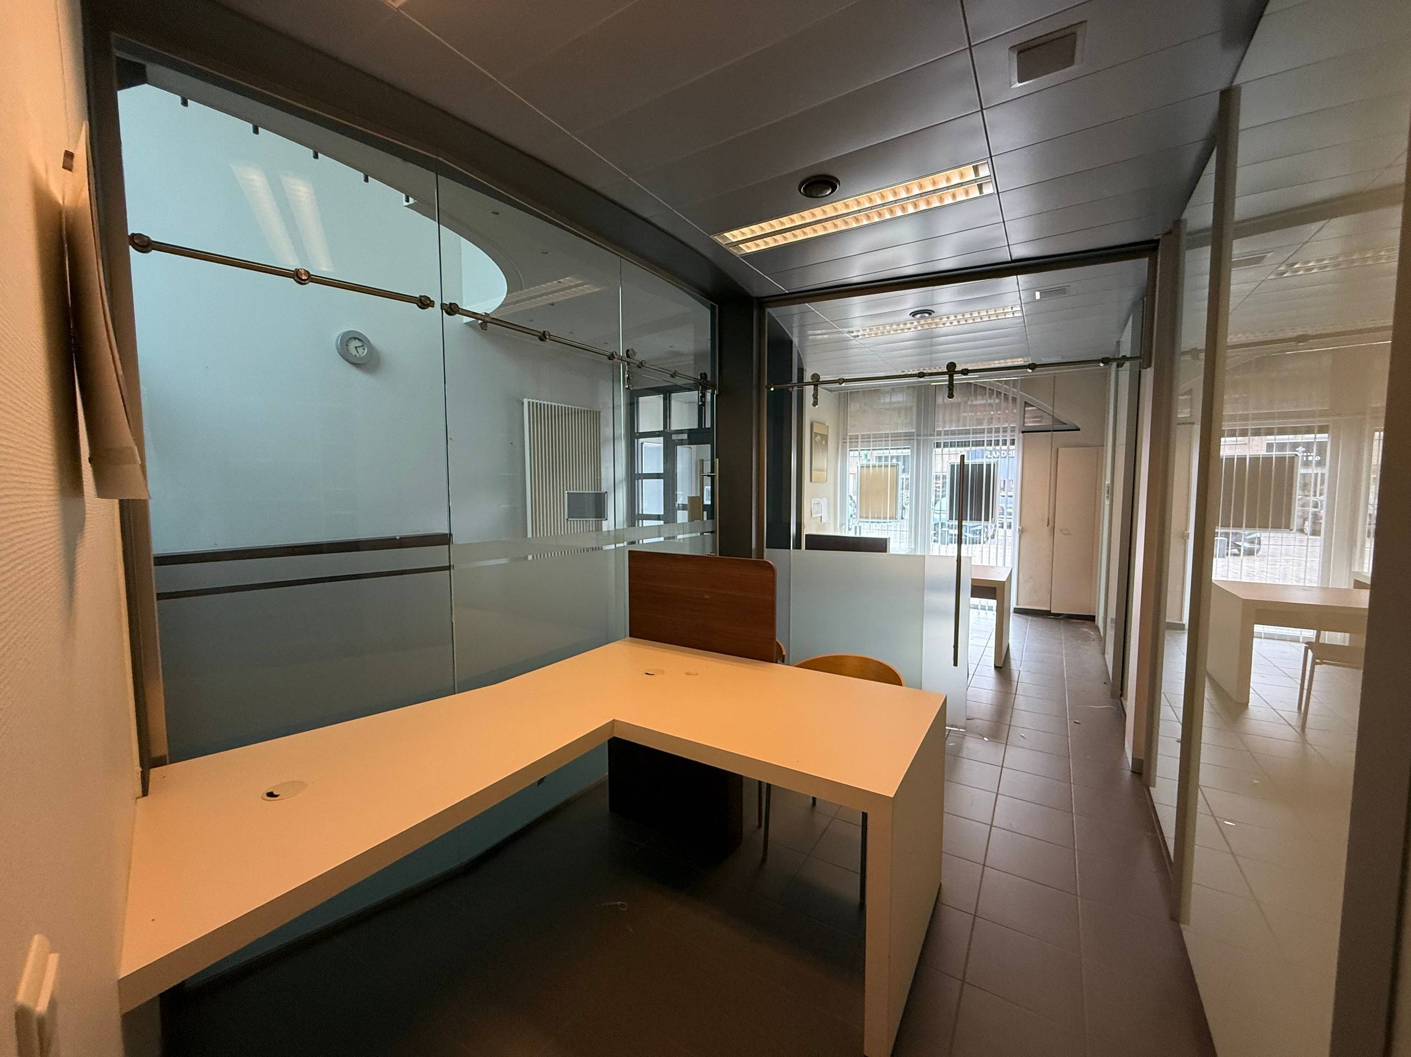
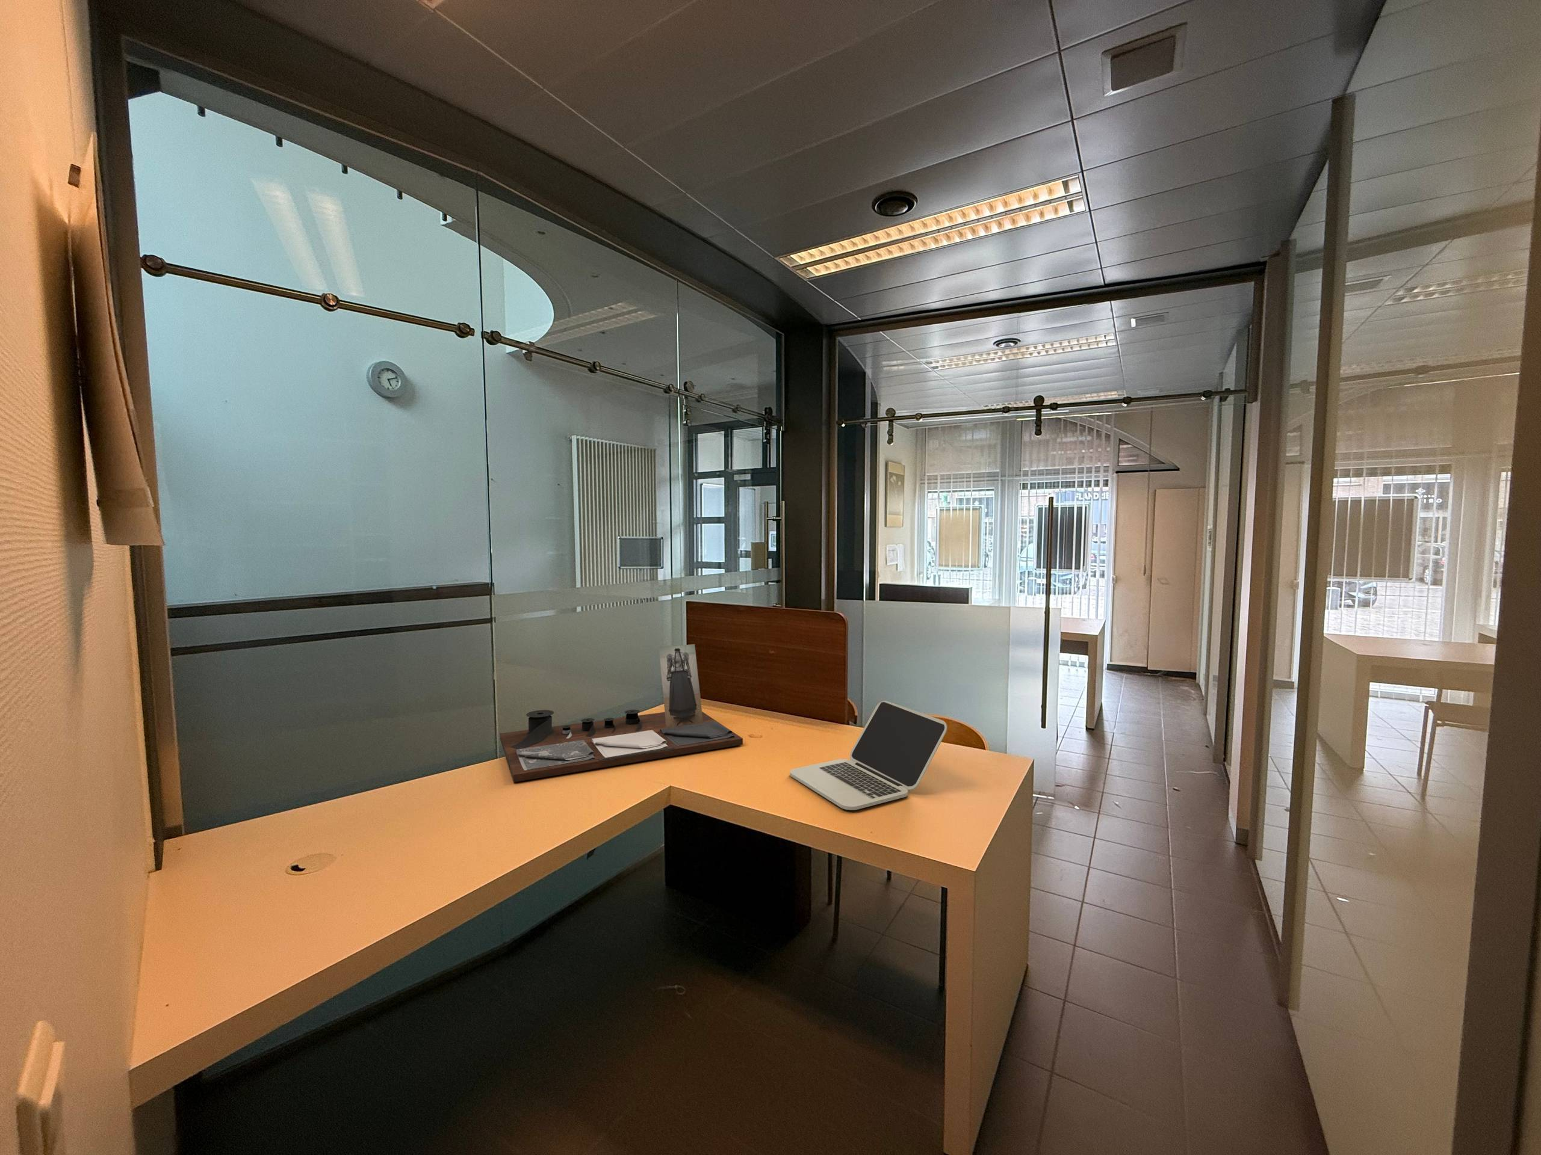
+ laptop (866, 749)
+ desk organizer (626, 711)
